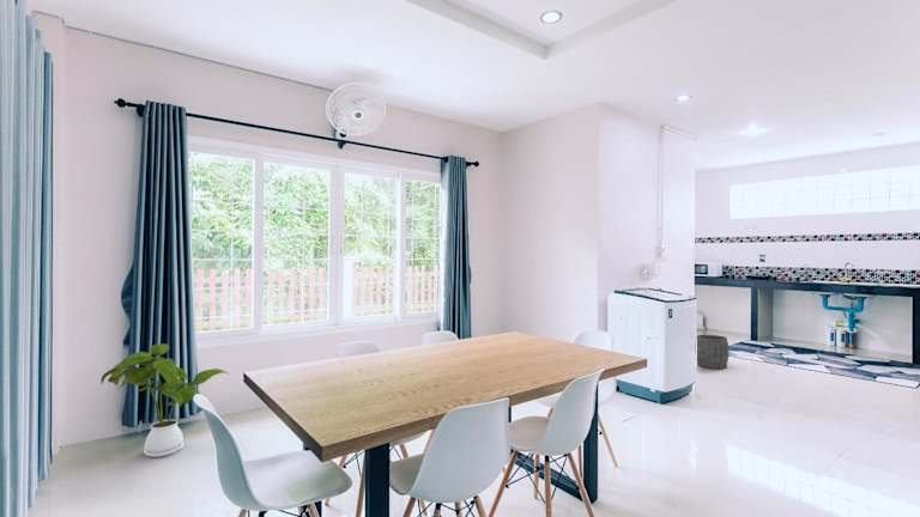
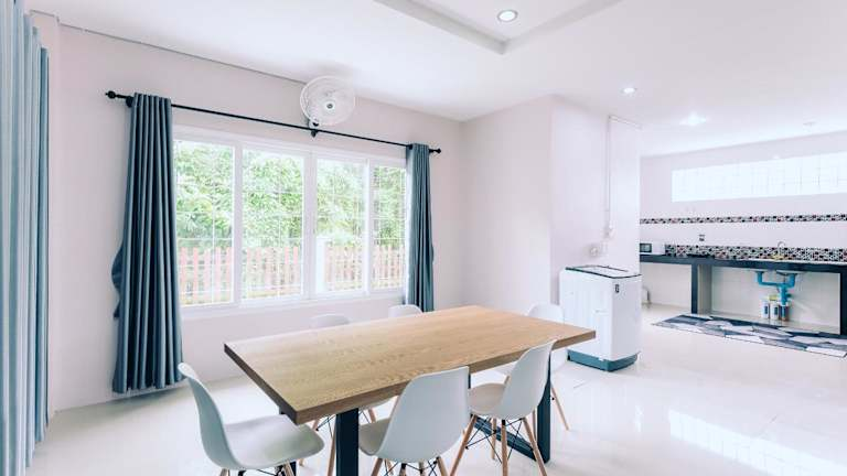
- house plant (168, 403)
- woven basket (712, 351)
